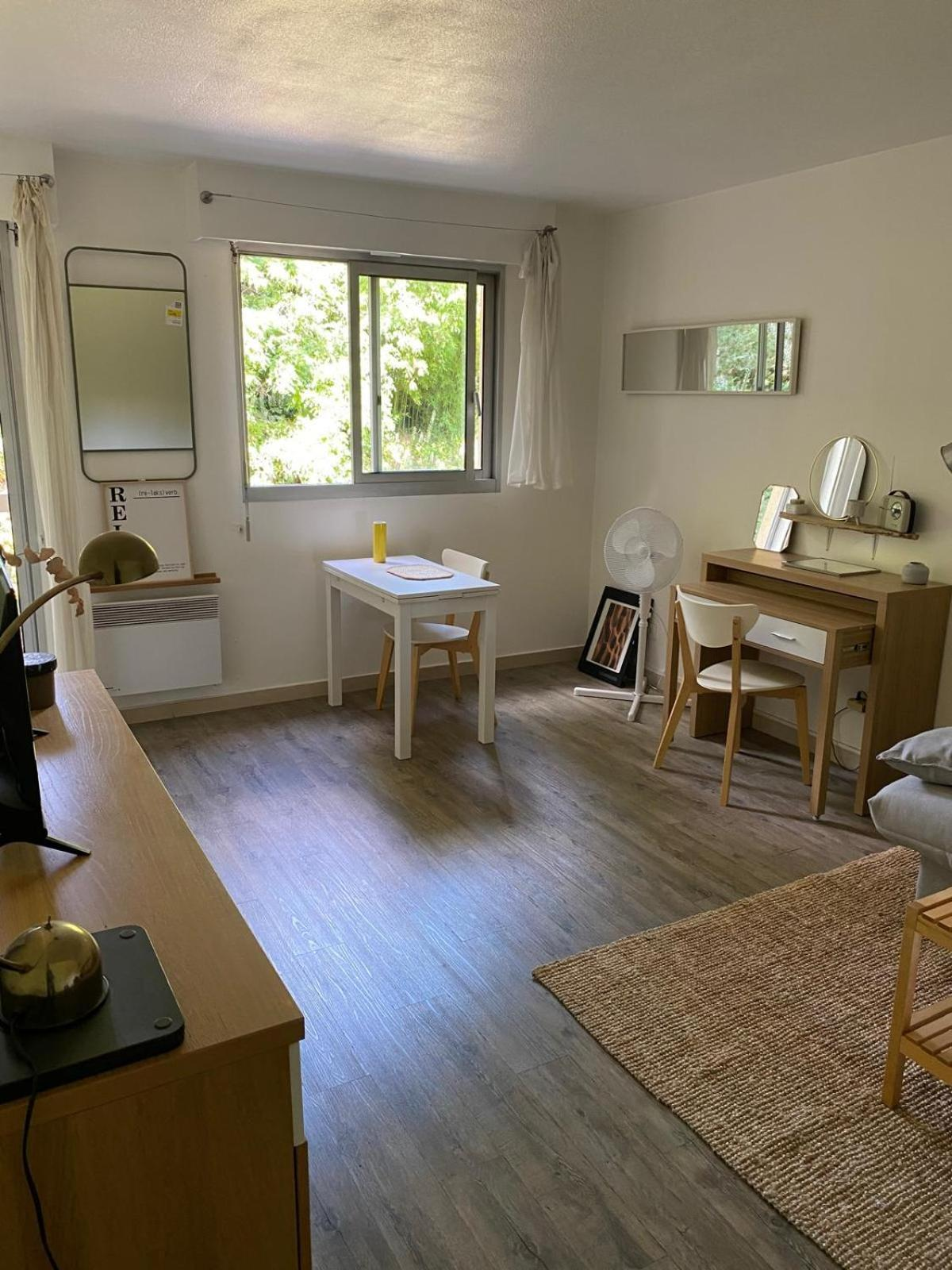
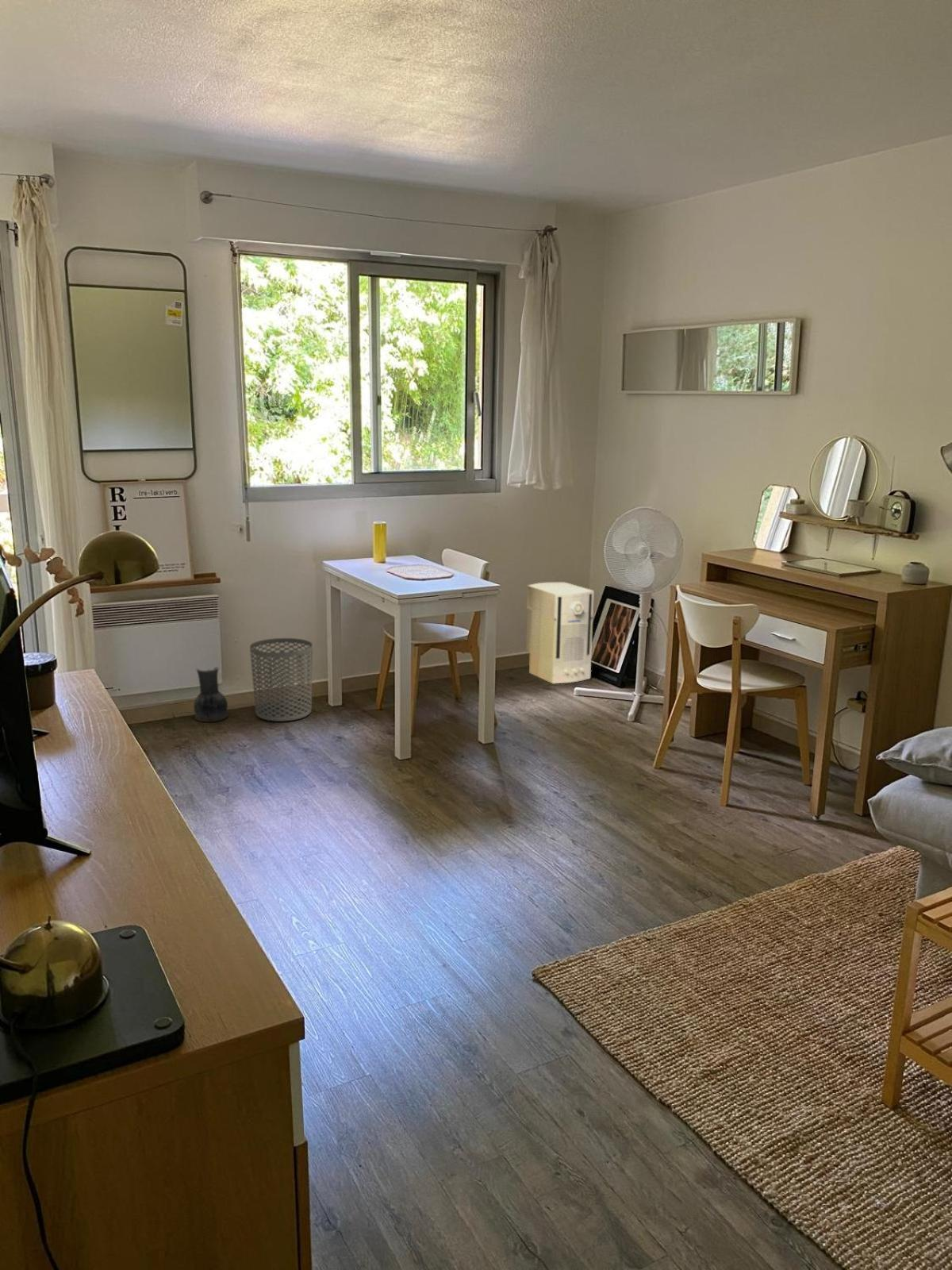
+ vase (209, 691)
+ waste bin (282, 679)
+ air purifier (559, 631)
